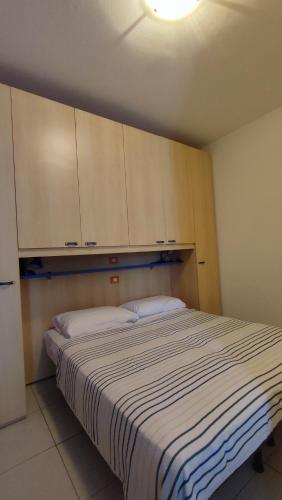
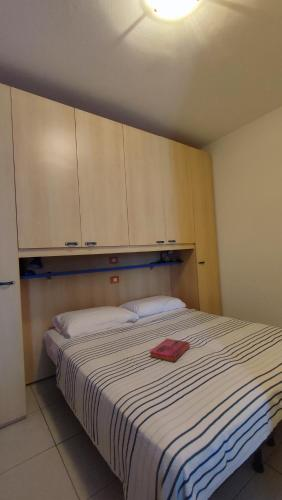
+ hardback book (170, 349)
